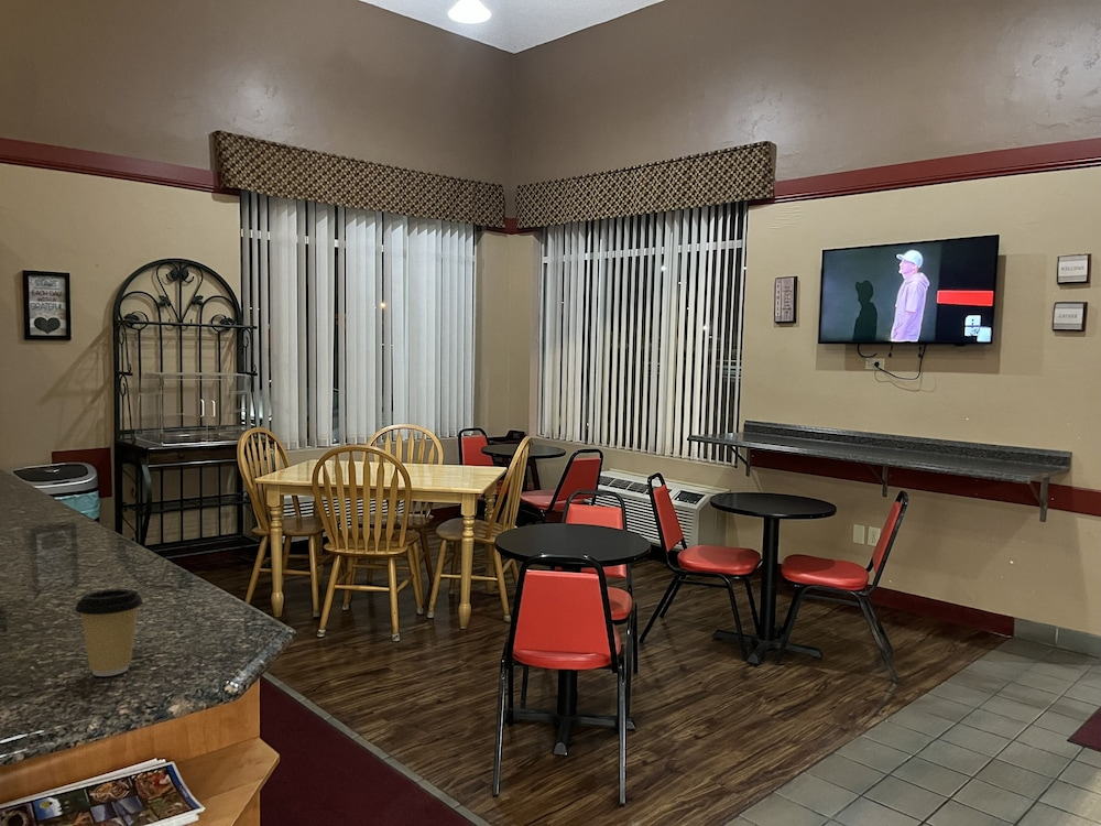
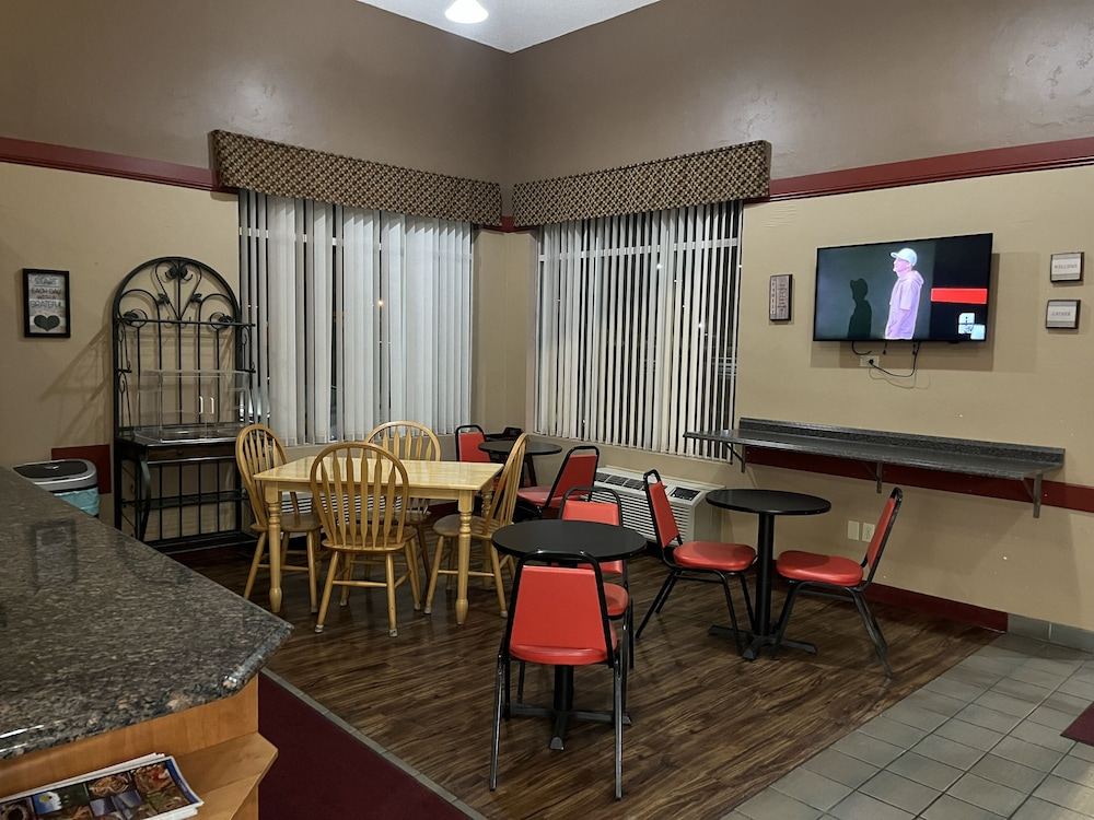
- coffee cup (109, 631)
